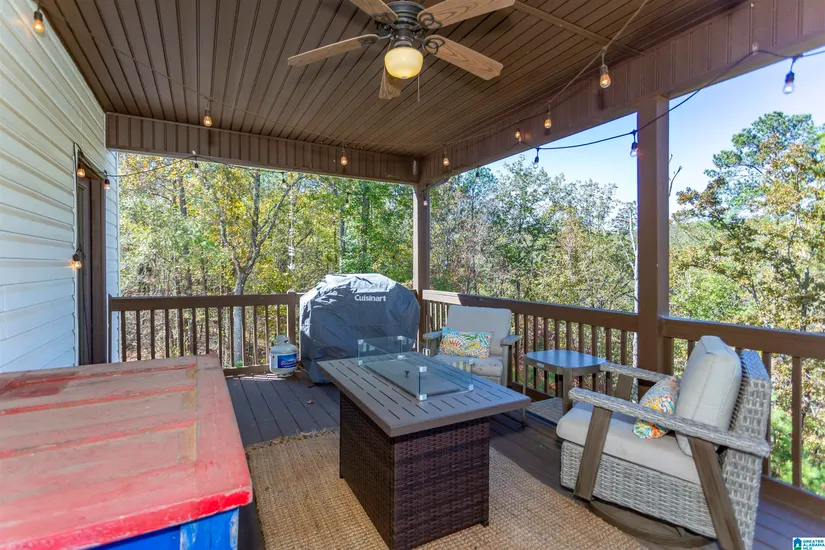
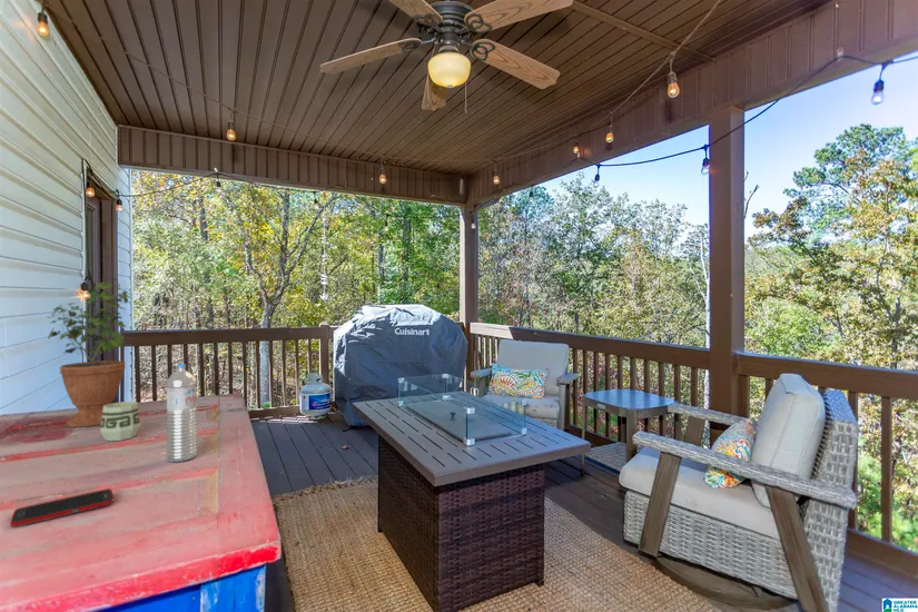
+ cell phone (65, 506)
+ potted plant (95, 348)
+ cup (120, 421)
+ water bottle (181, 411)
